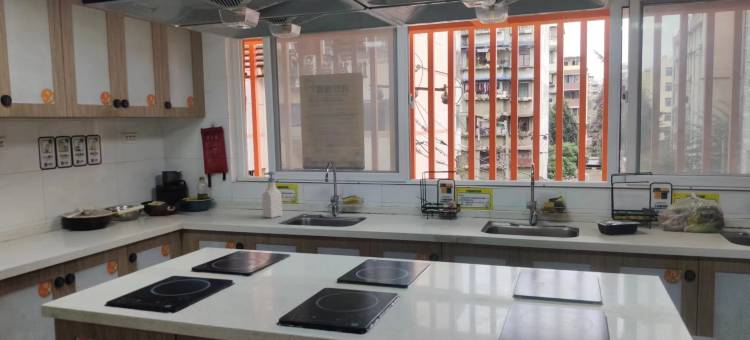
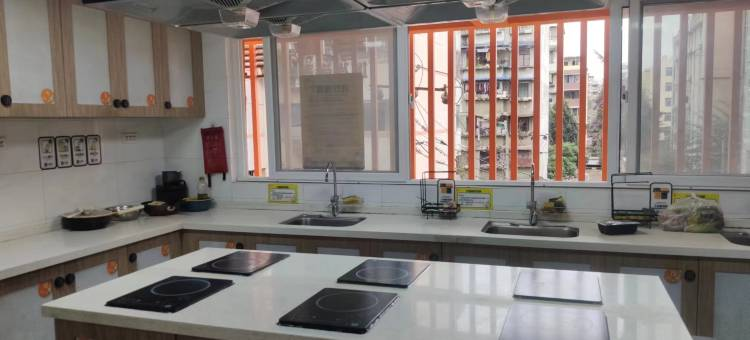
- soap bottle (270, 193)
